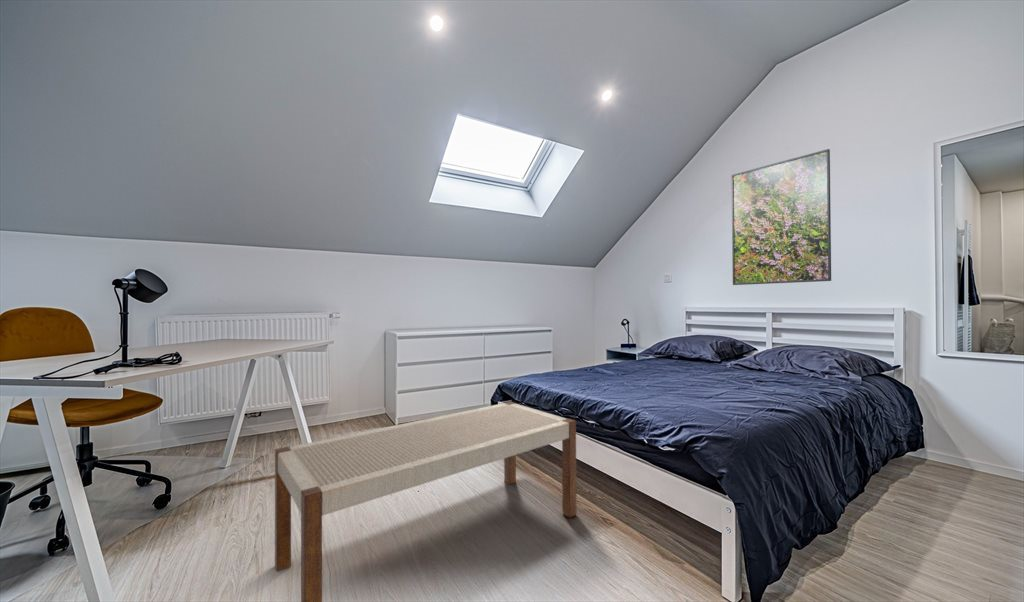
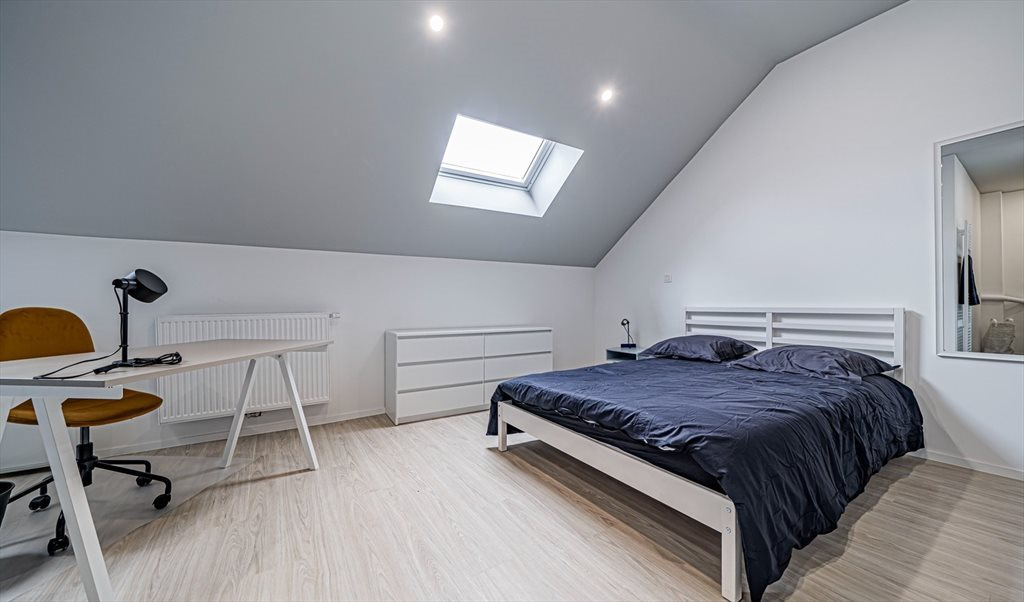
- bench (439, 478)
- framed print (776, 223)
